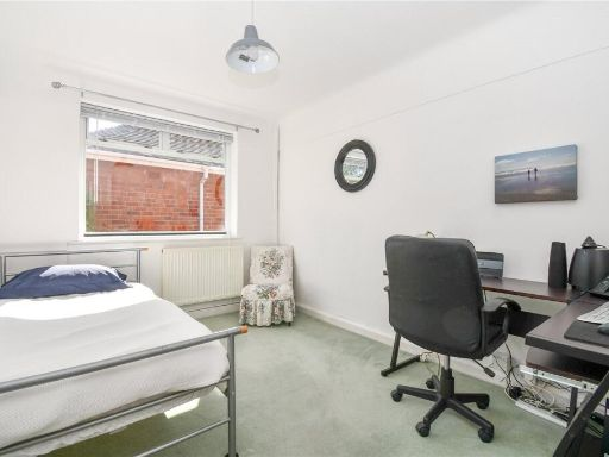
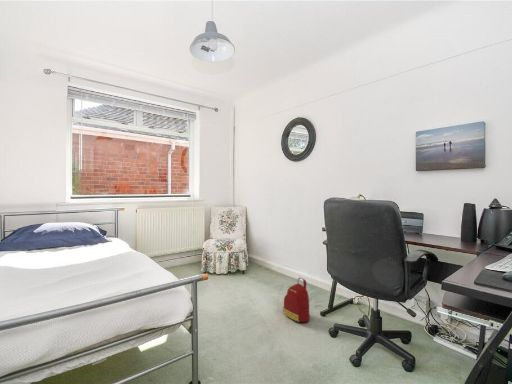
+ backpack (296, 298)
